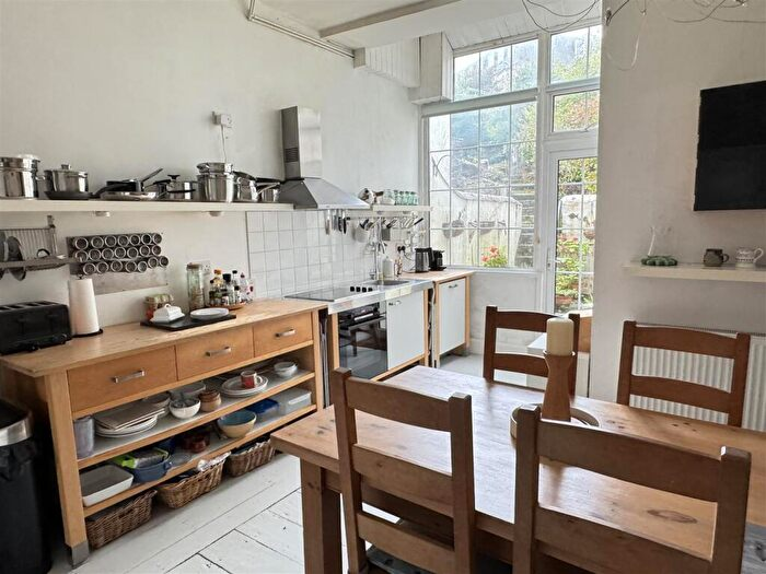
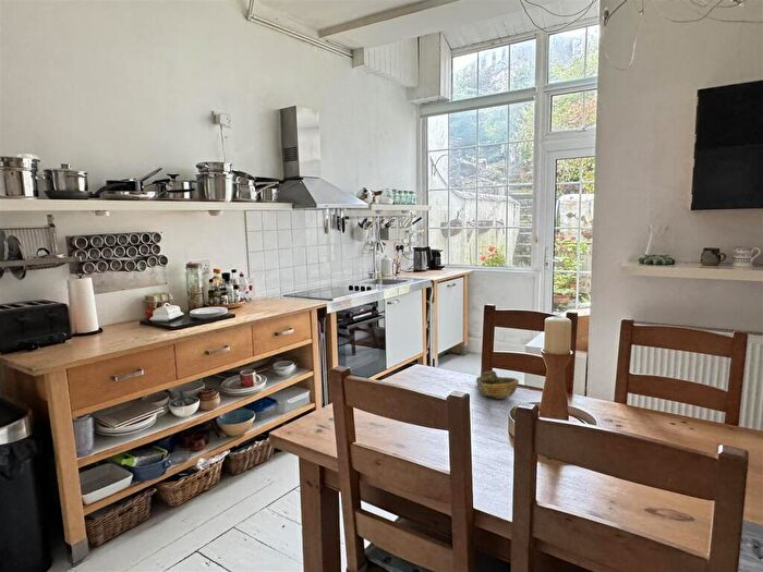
+ decorative bowl (492, 381)
